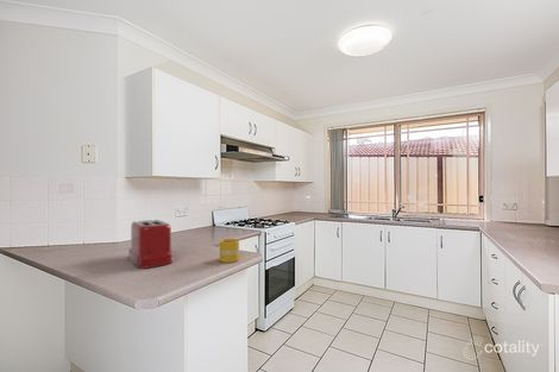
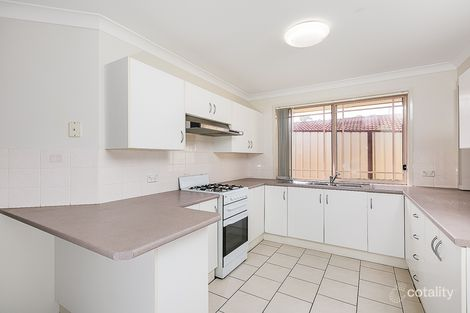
- toaster (150, 240)
- mug (231, 248)
